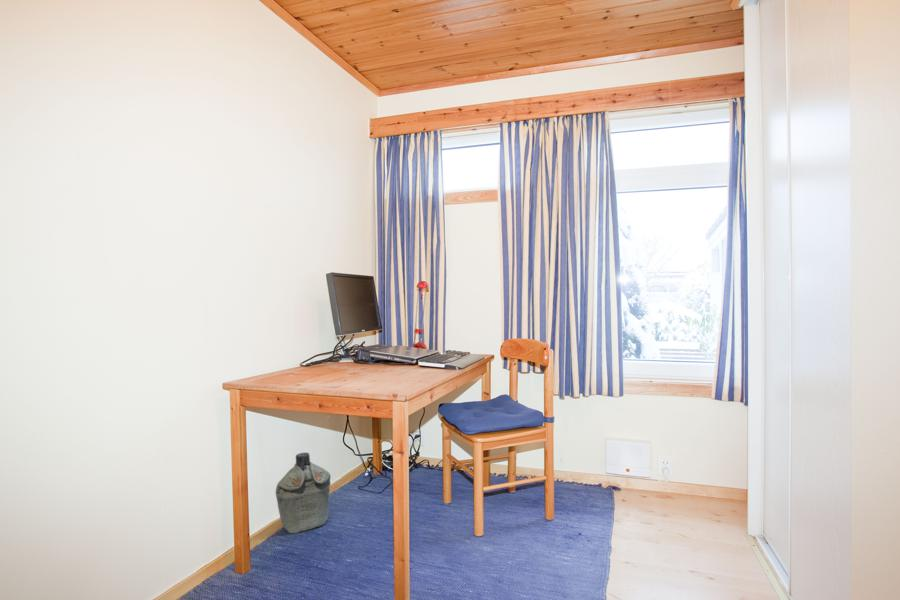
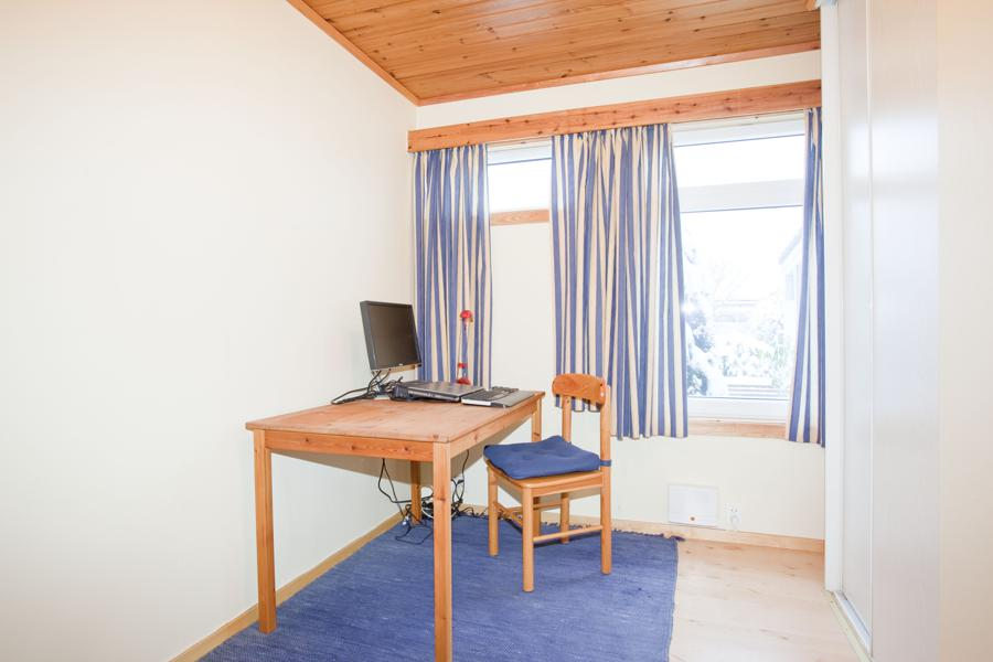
- military canteen (304, 488)
